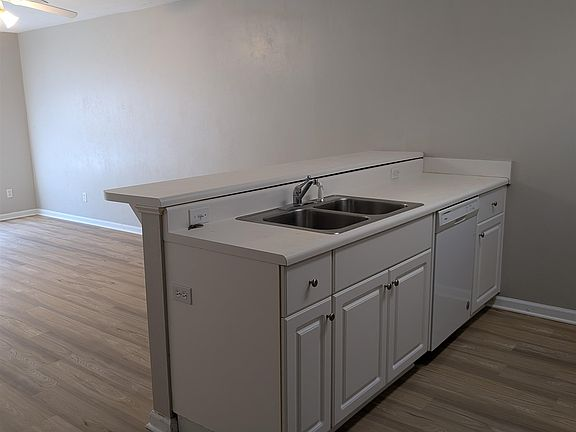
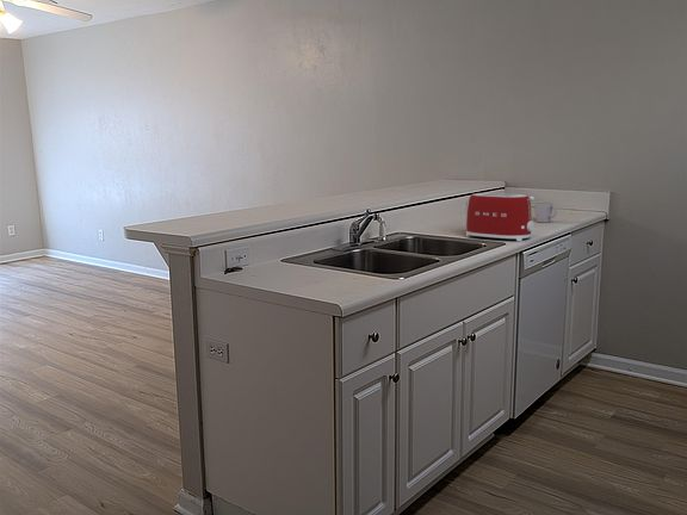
+ toaster (500, 216)
+ mug (545, 212)
